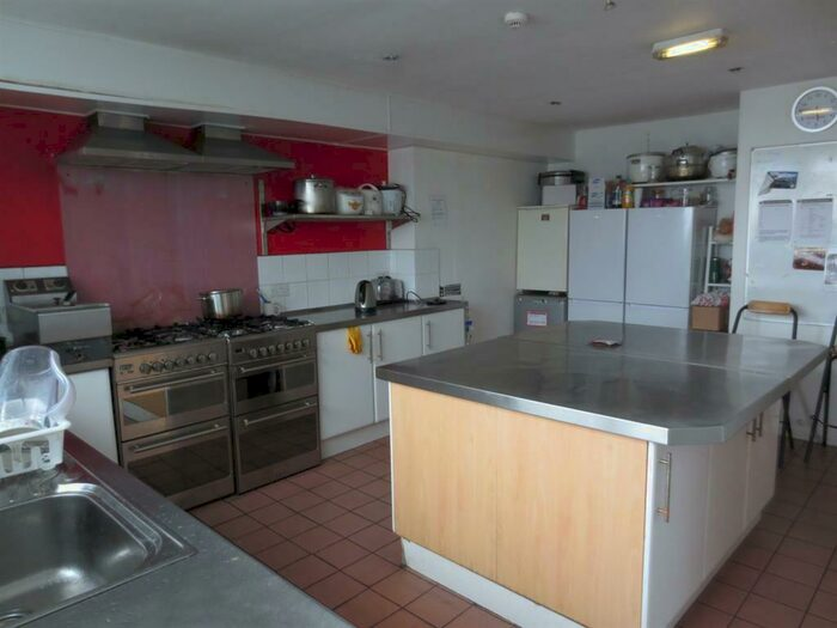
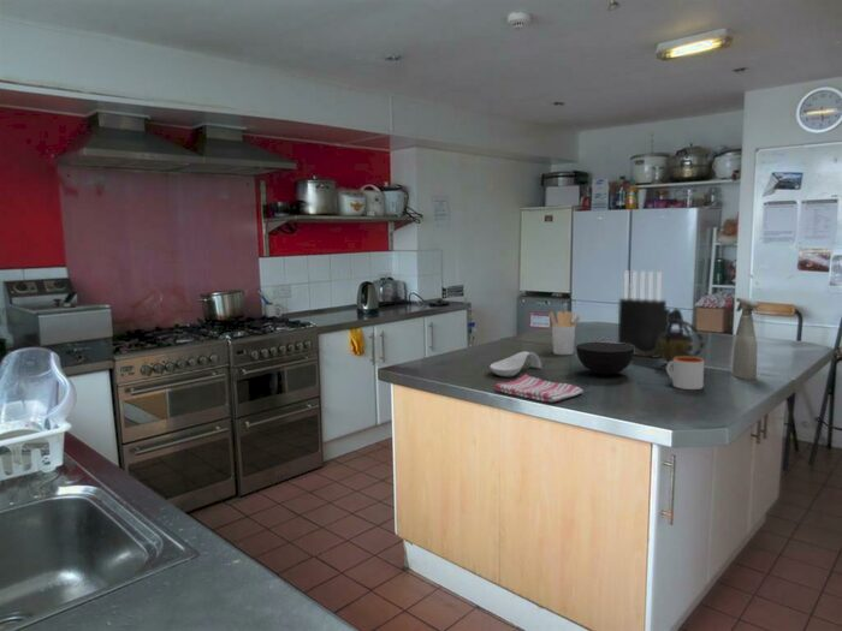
+ knife block (645, 312)
+ dish towel (538, 387)
+ teapot (665, 337)
+ mug (683, 371)
+ utensil holder (563, 331)
+ bowl (604, 359)
+ spoon rest (516, 363)
+ spray bottle (746, 338)
